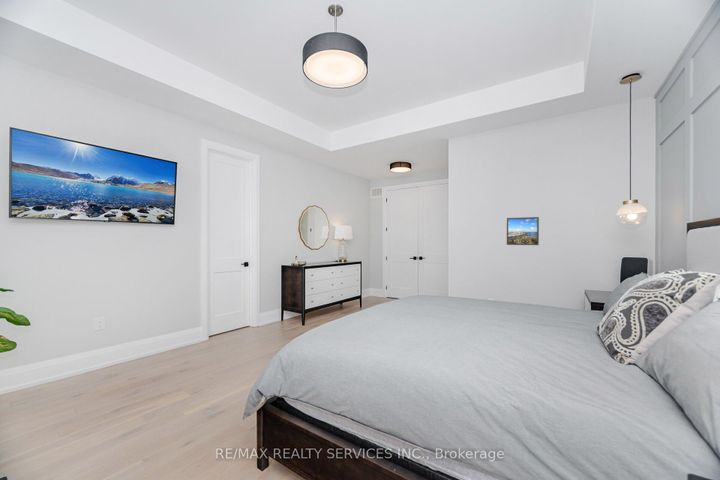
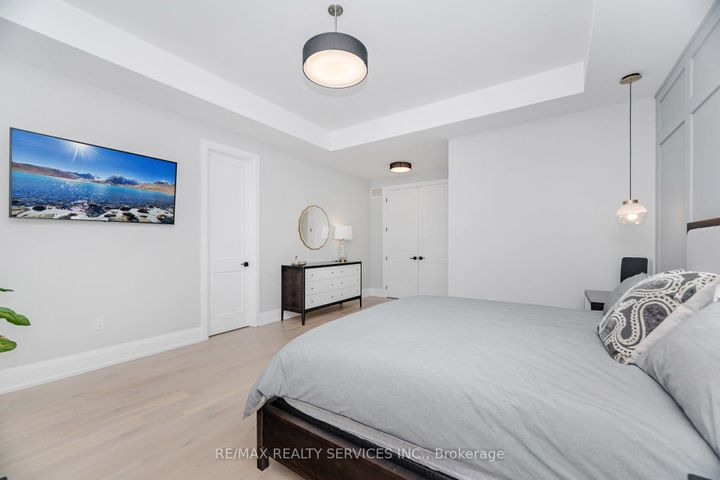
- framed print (522, 231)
